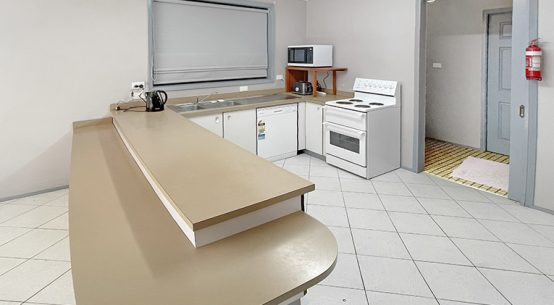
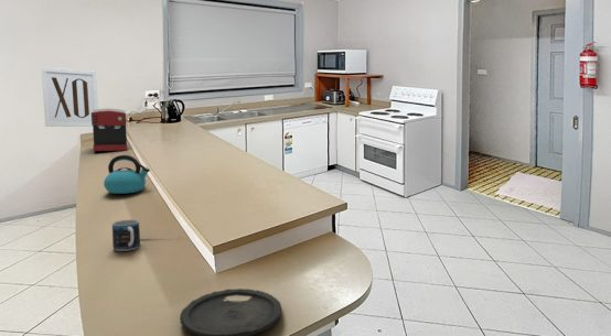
+ plate (232, 312)
+ coffee maker (109, 129)
+ kettle (127, 173)
+ mug (127, 236)
+ wall art (71, 98)
